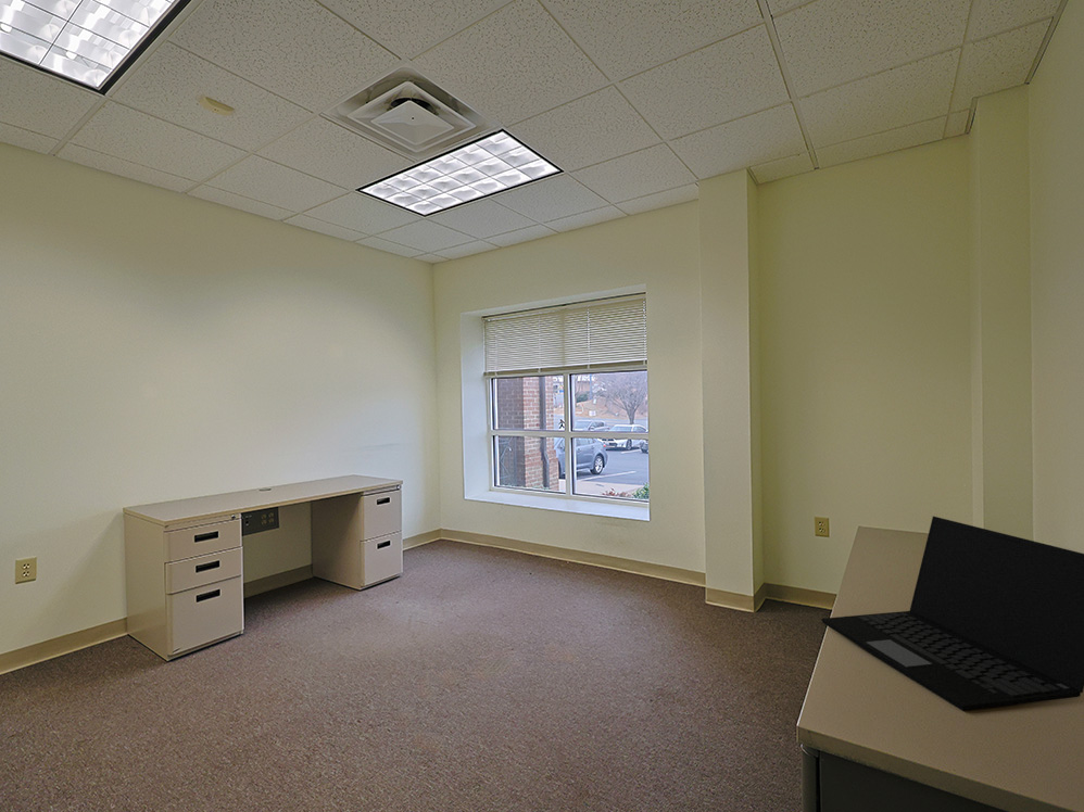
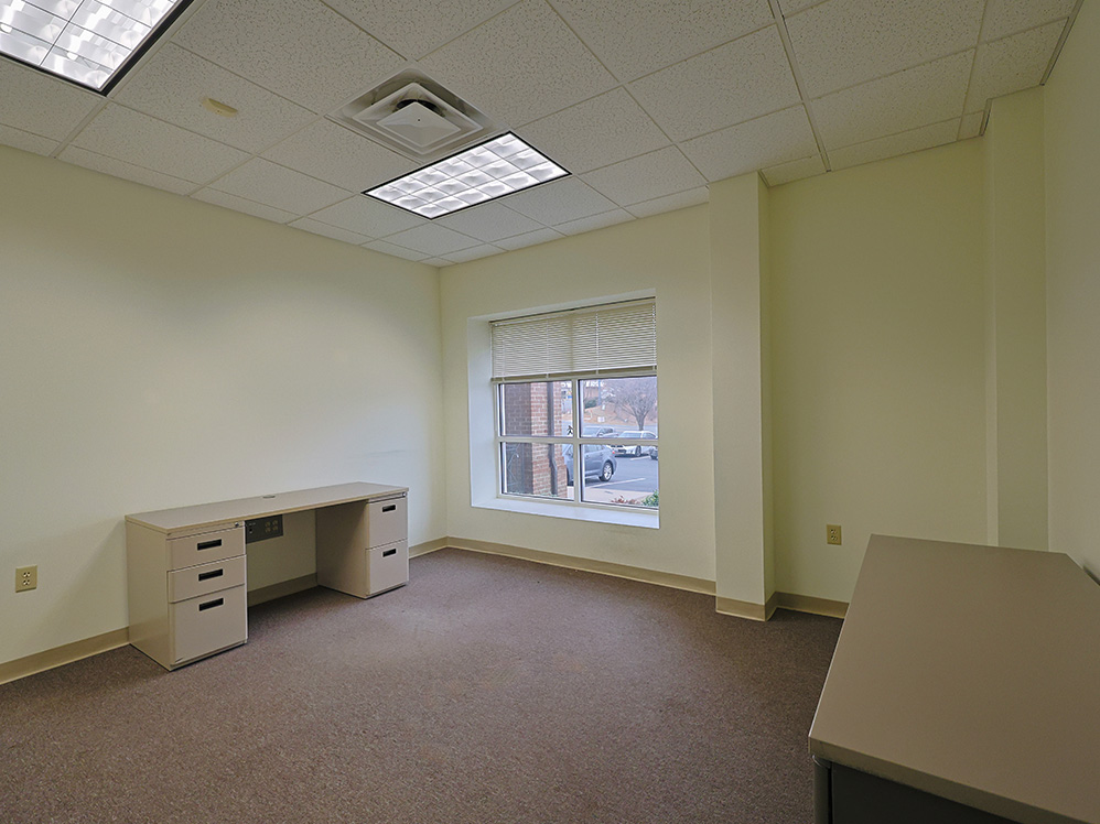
- laptop (946, 596)
